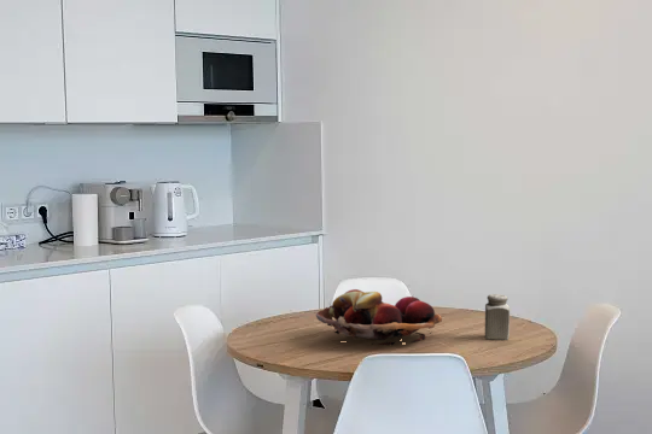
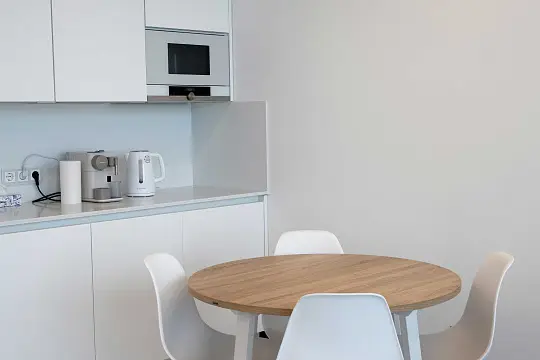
- fruit basket (377, 313)
- salt shaker (496, 316)
